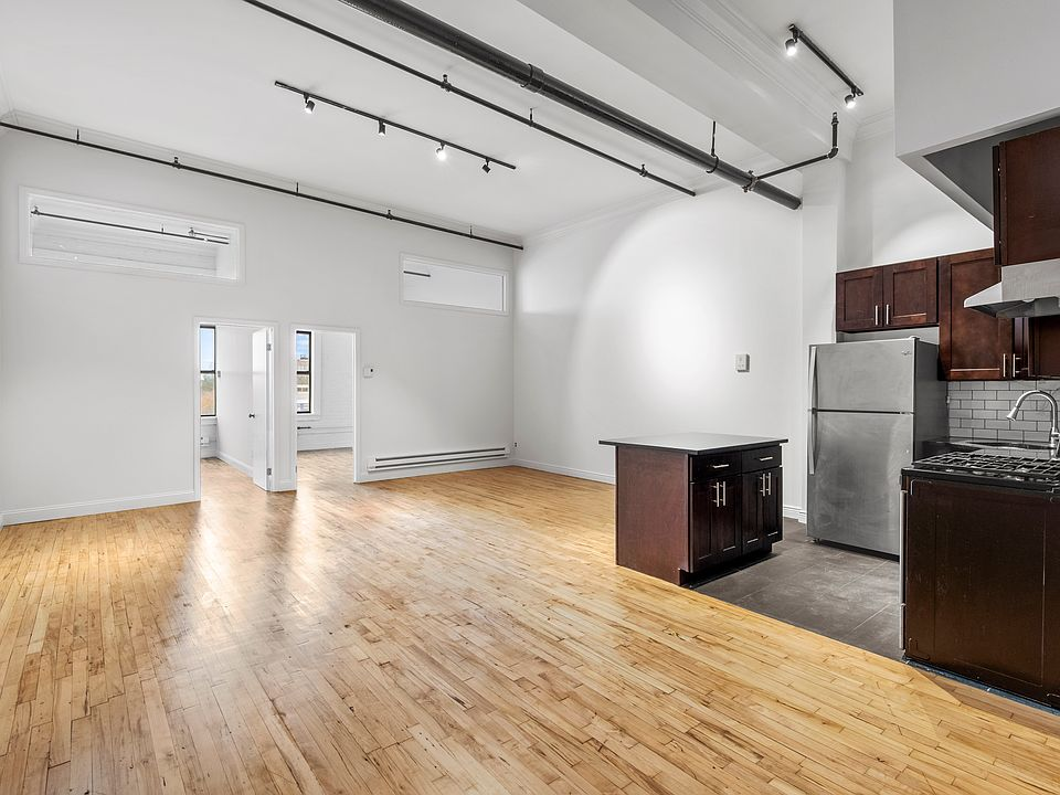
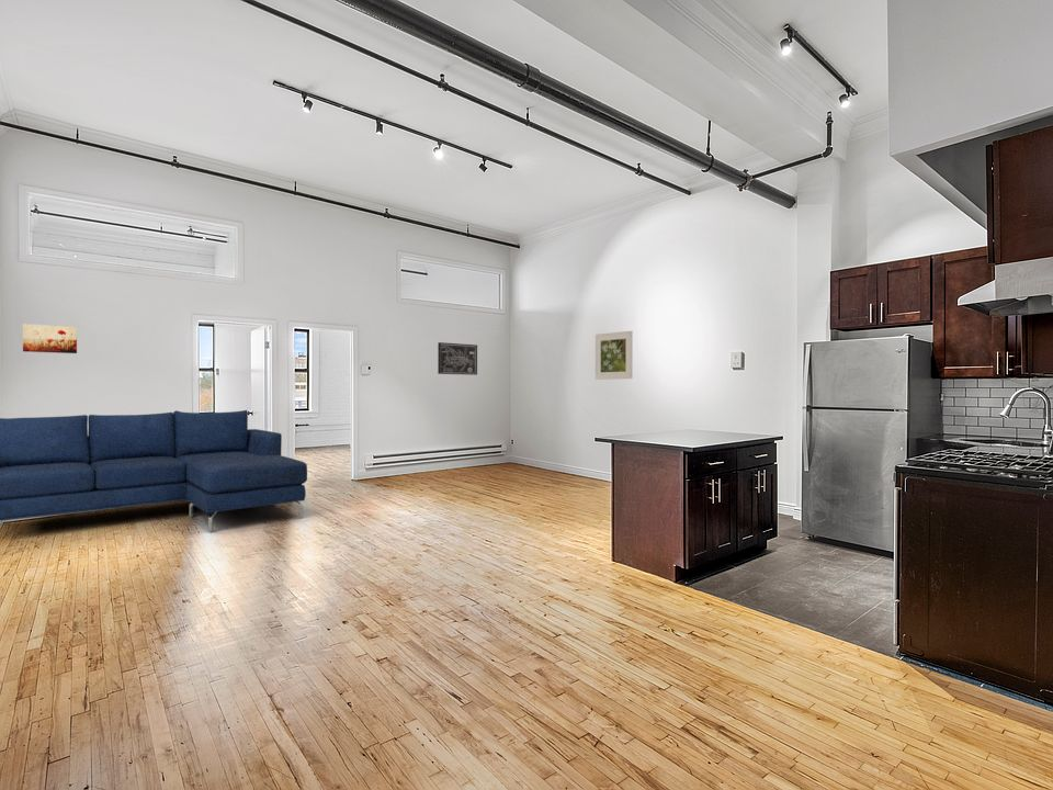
+ wall art (457, 359)
+ wall art (50, 338)
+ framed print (613, 356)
+ sofa (141, 467)
